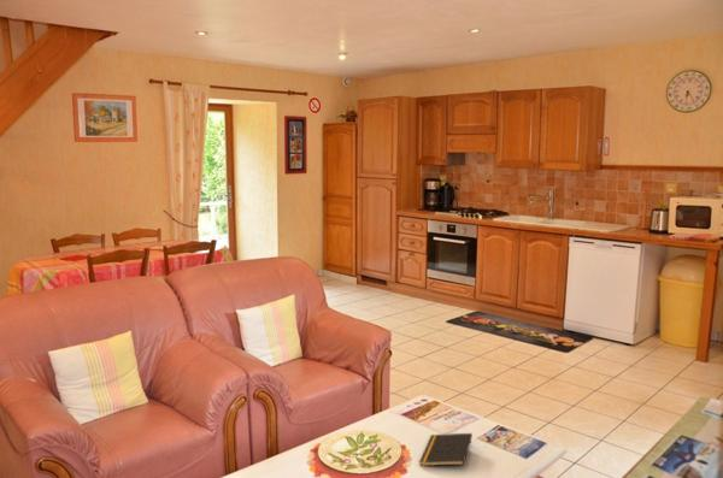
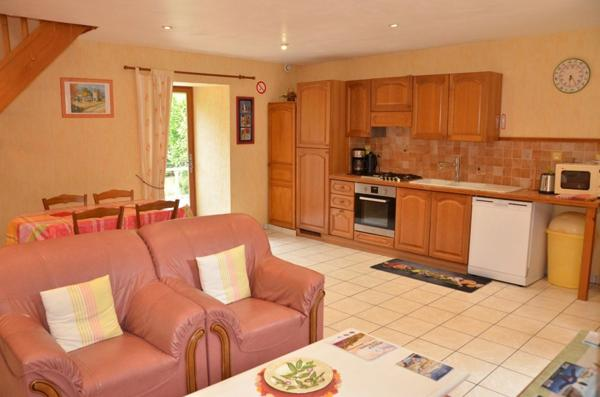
- notepad (446, 448)
